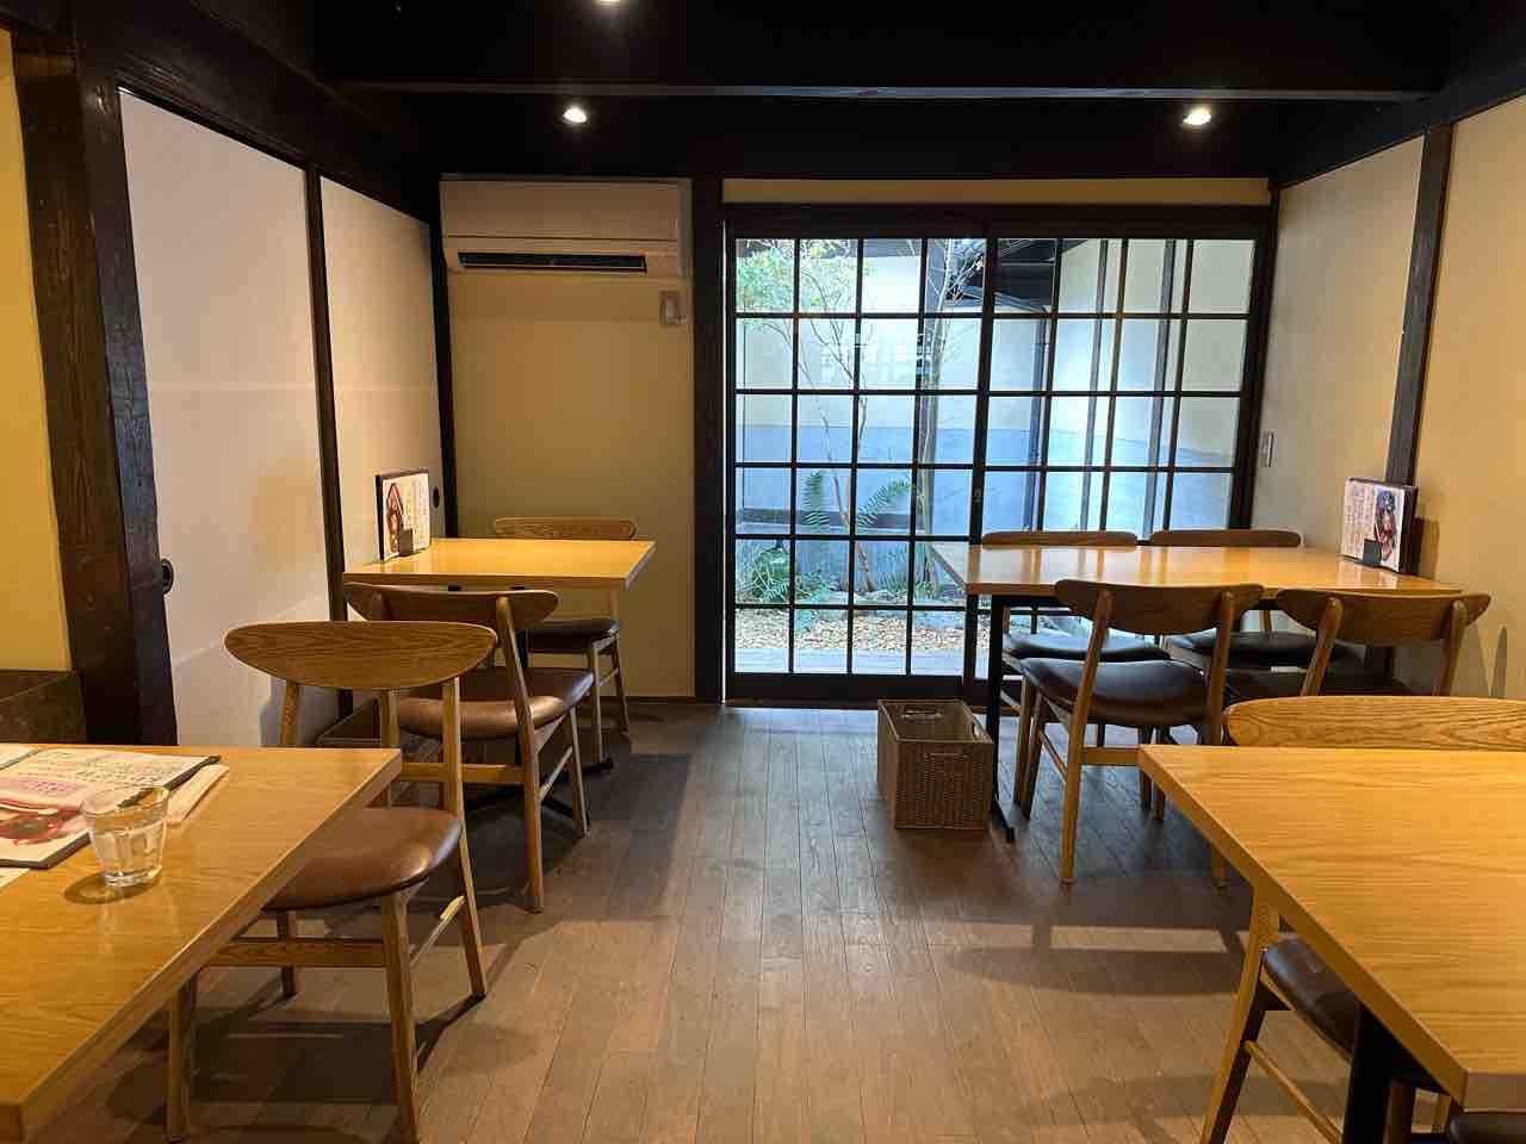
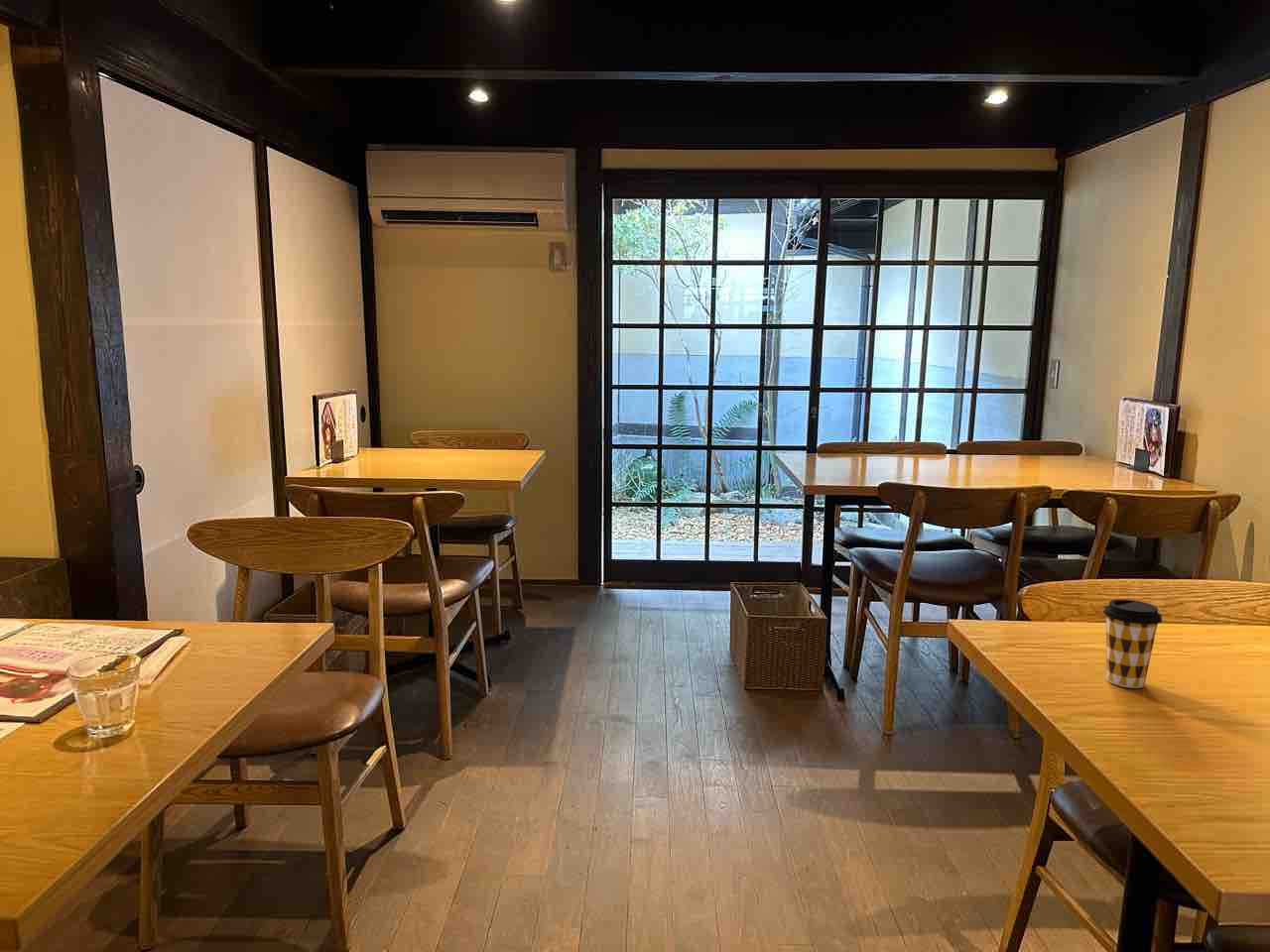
+ coffee cup (1129, 644)
